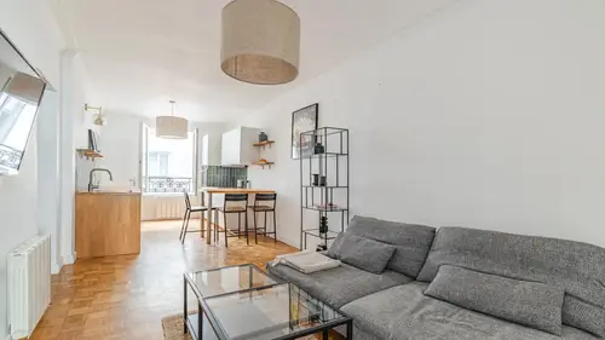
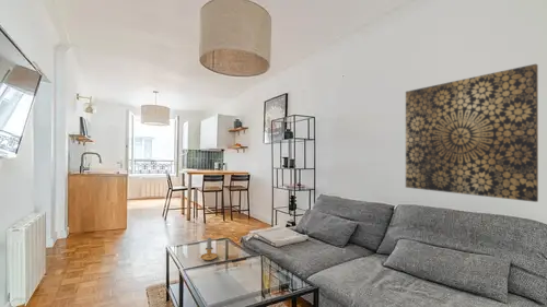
+ candle (207, 248)
+ wall art (459, 137)
